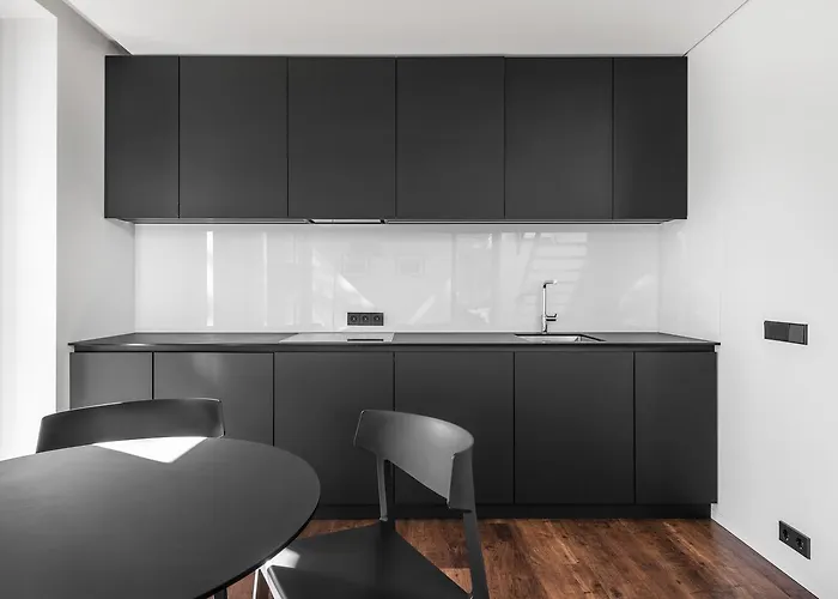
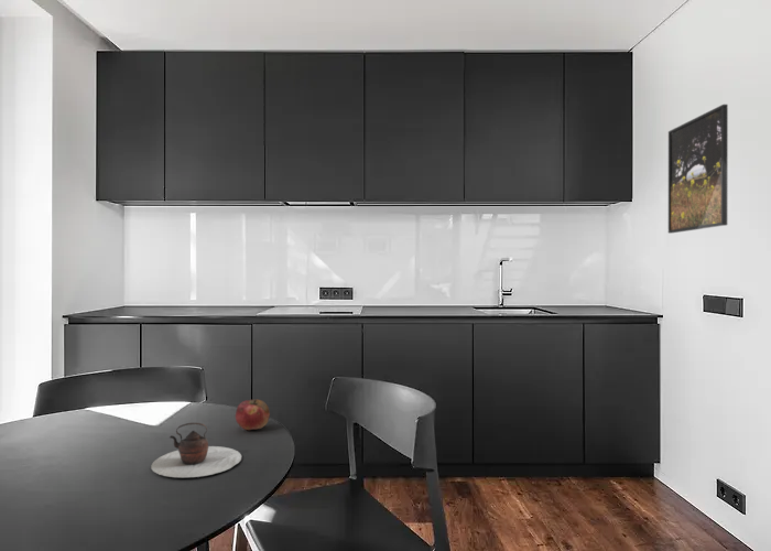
+ teapot (197, 441)
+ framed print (695, 174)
+ fruit (252, 413)
